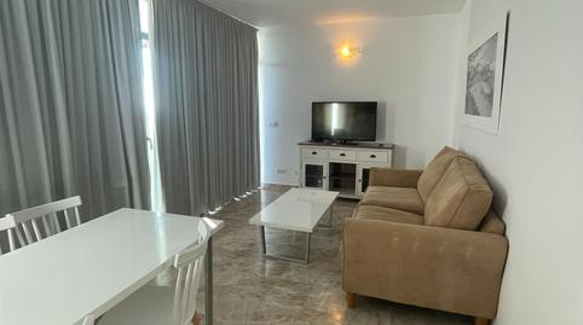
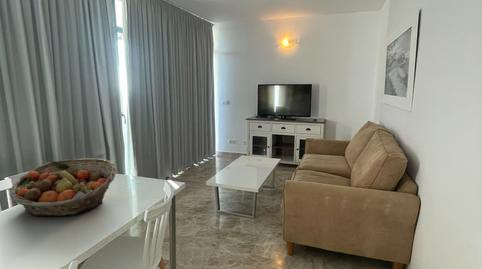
+ fruit basket (67, 185)
